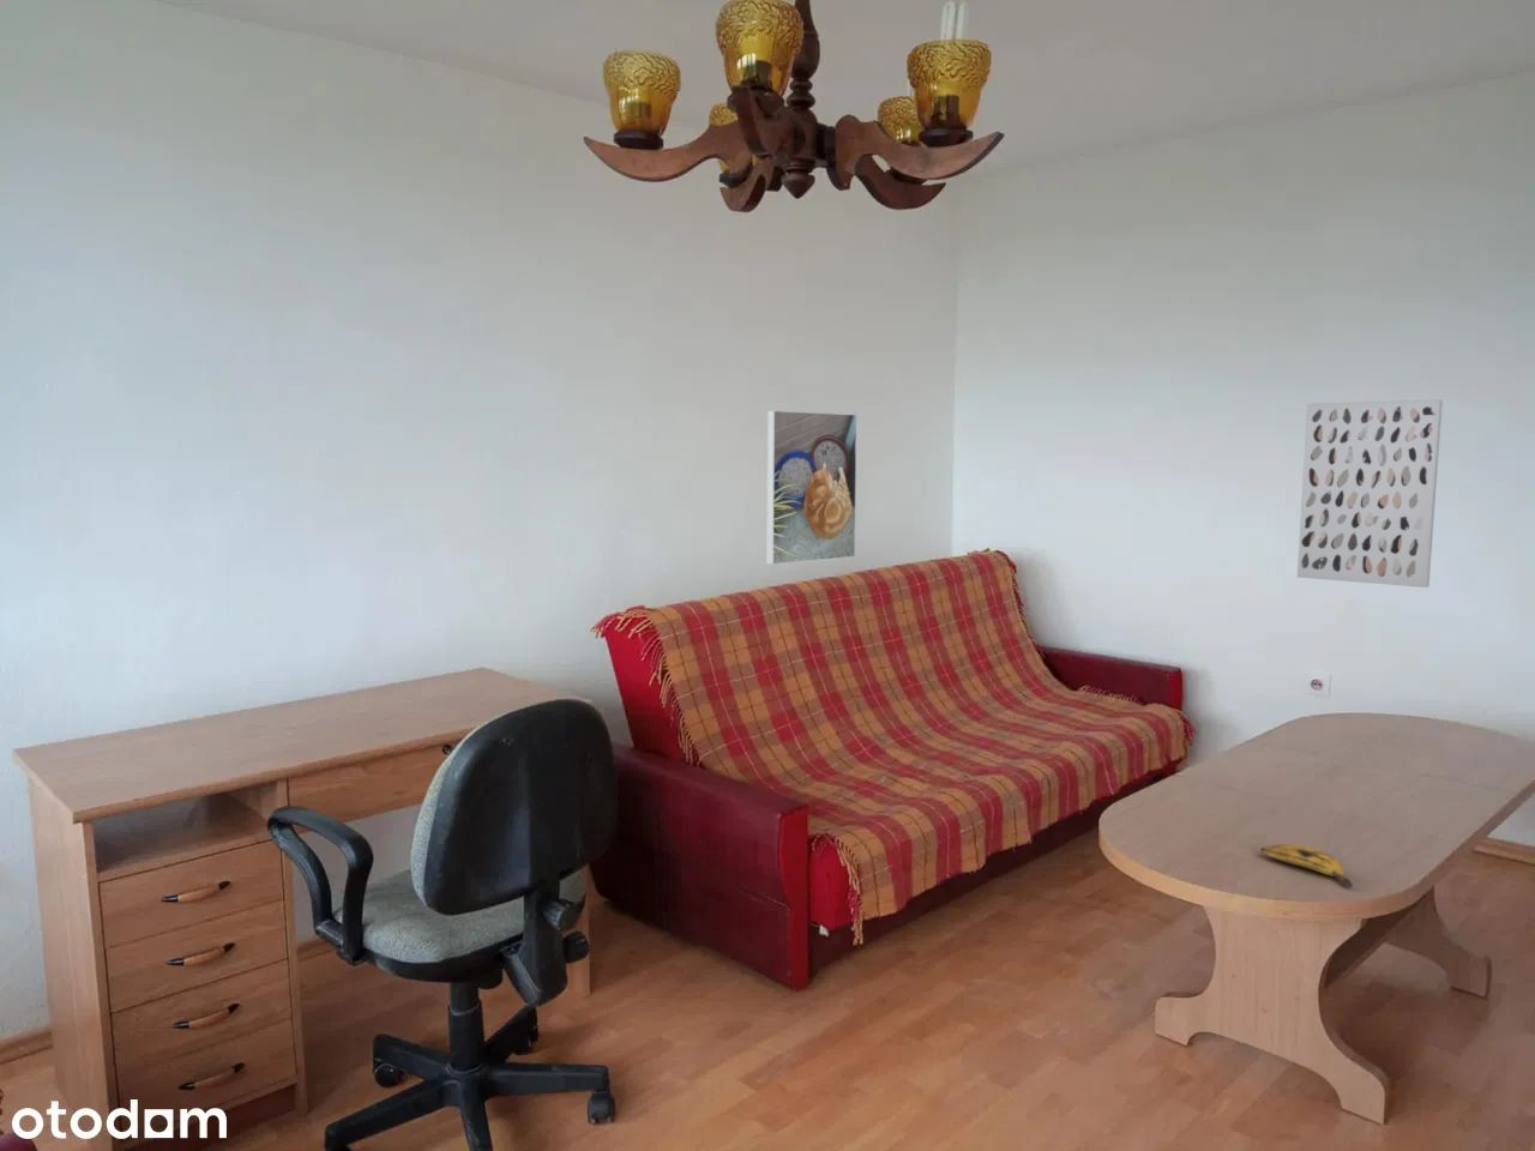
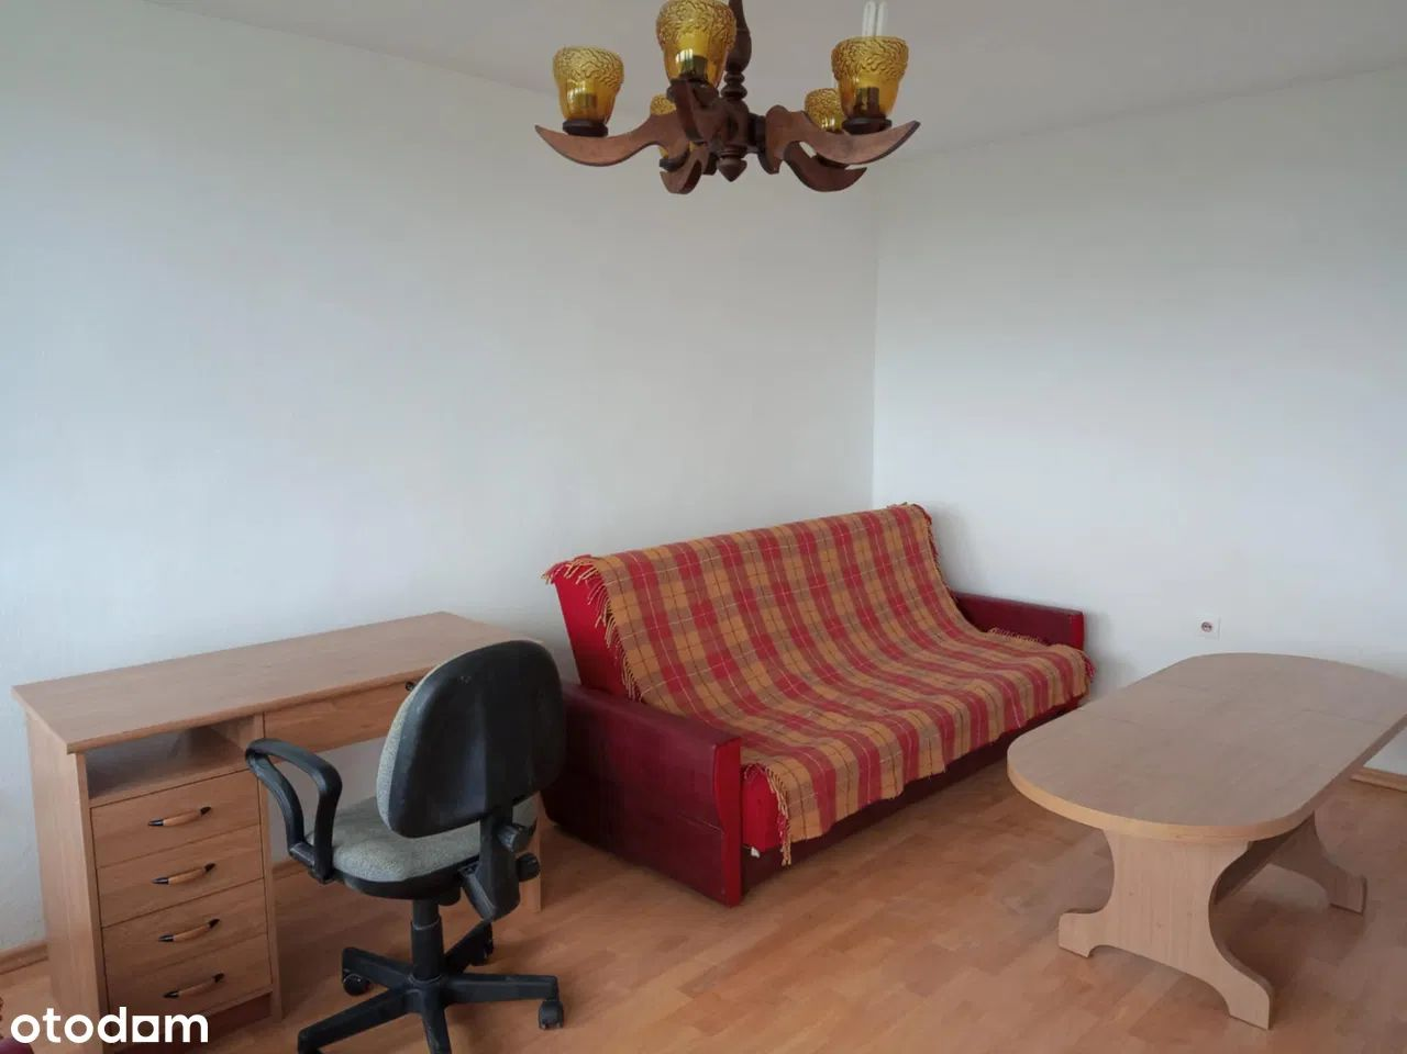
- wall art (1366, 493)
- banana (1310, 860)
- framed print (813, 487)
